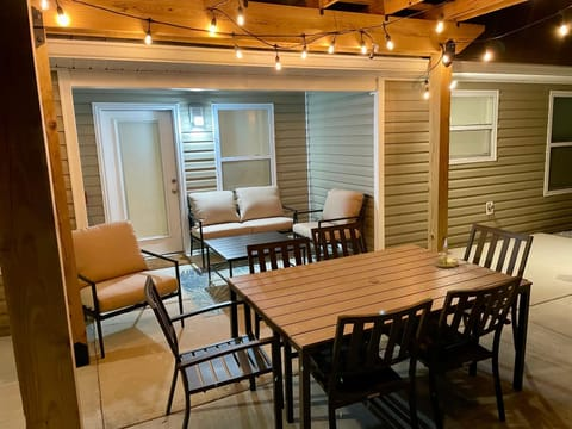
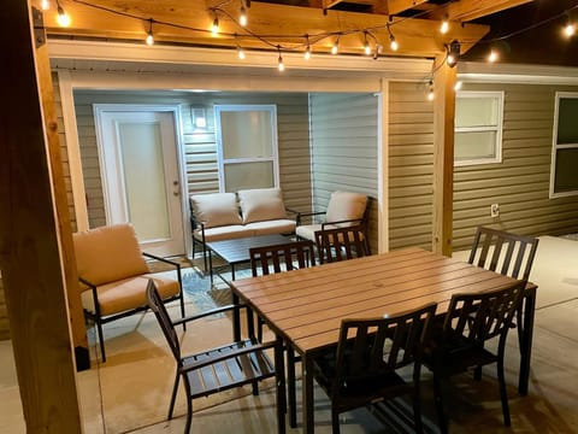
- candle holder (443, 251)
